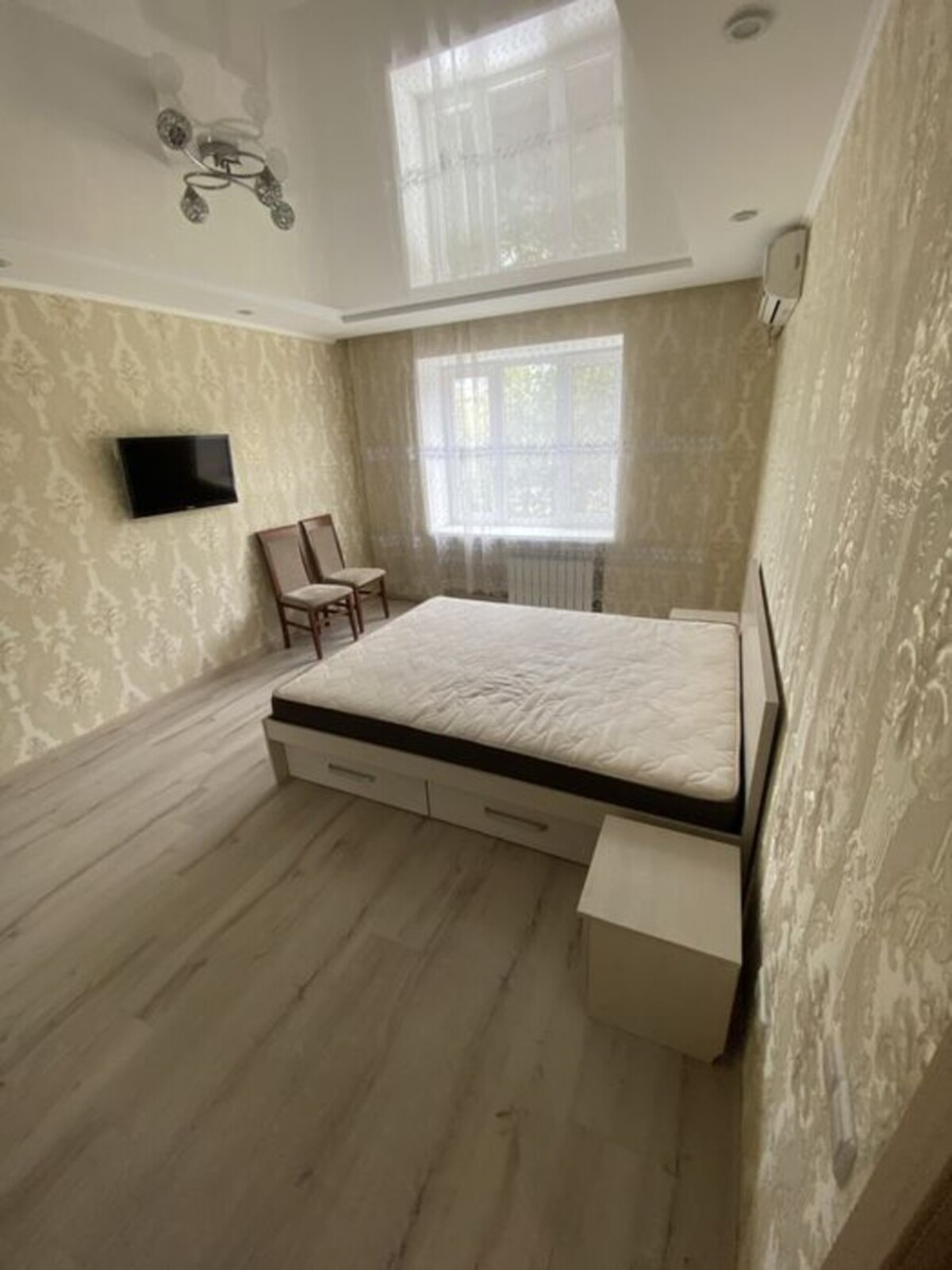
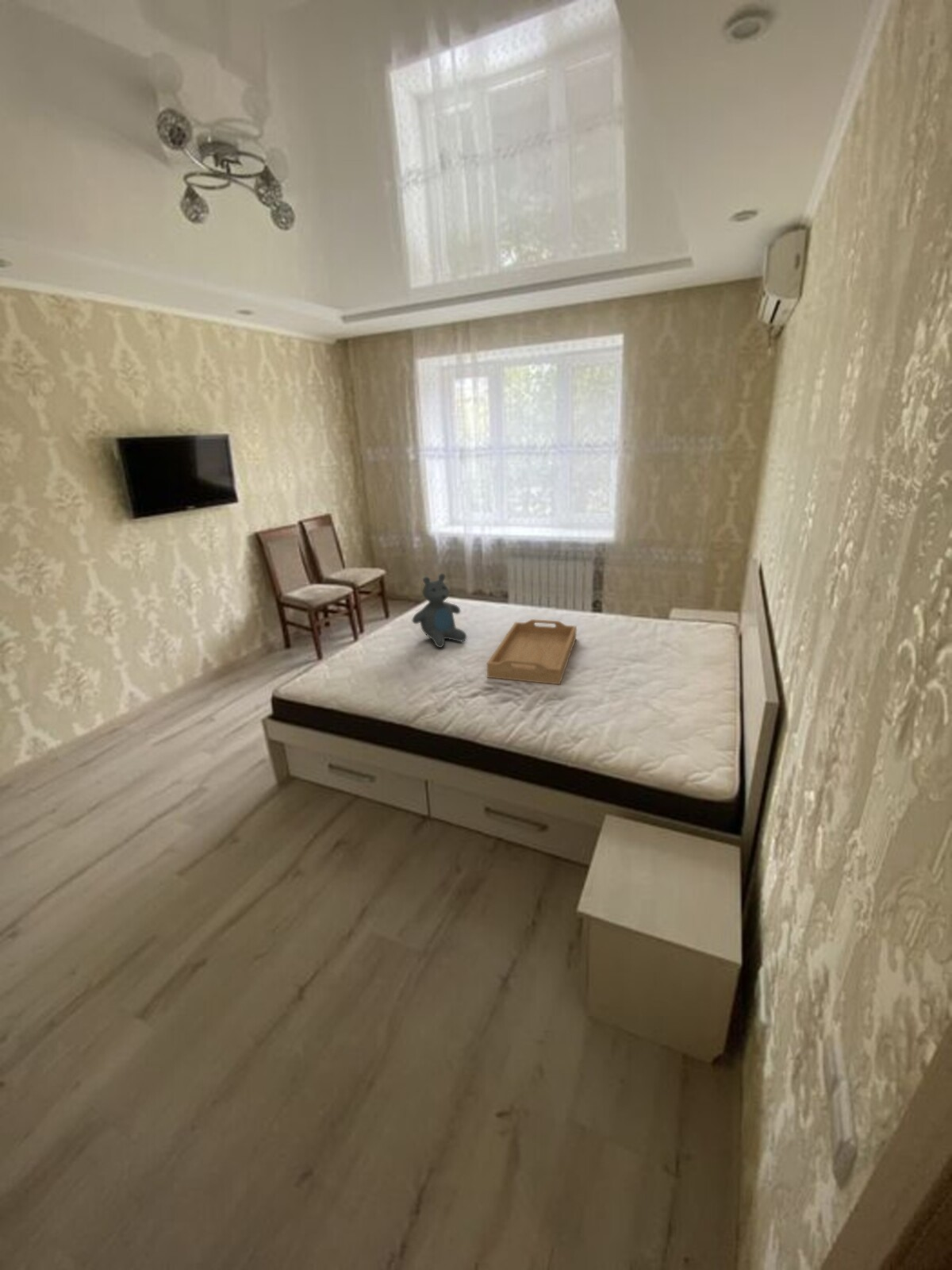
+ teddy bear (440, 609)
+ serving tray (535, 648)
